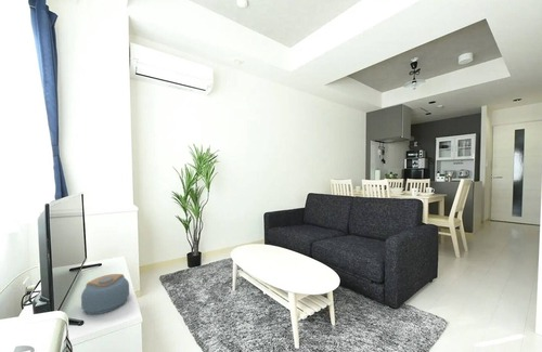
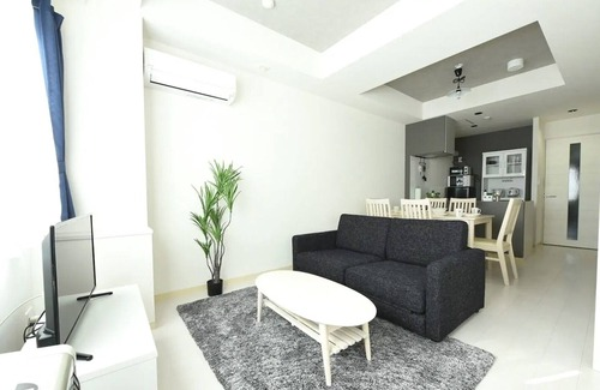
- alarm clock (106, 290)
